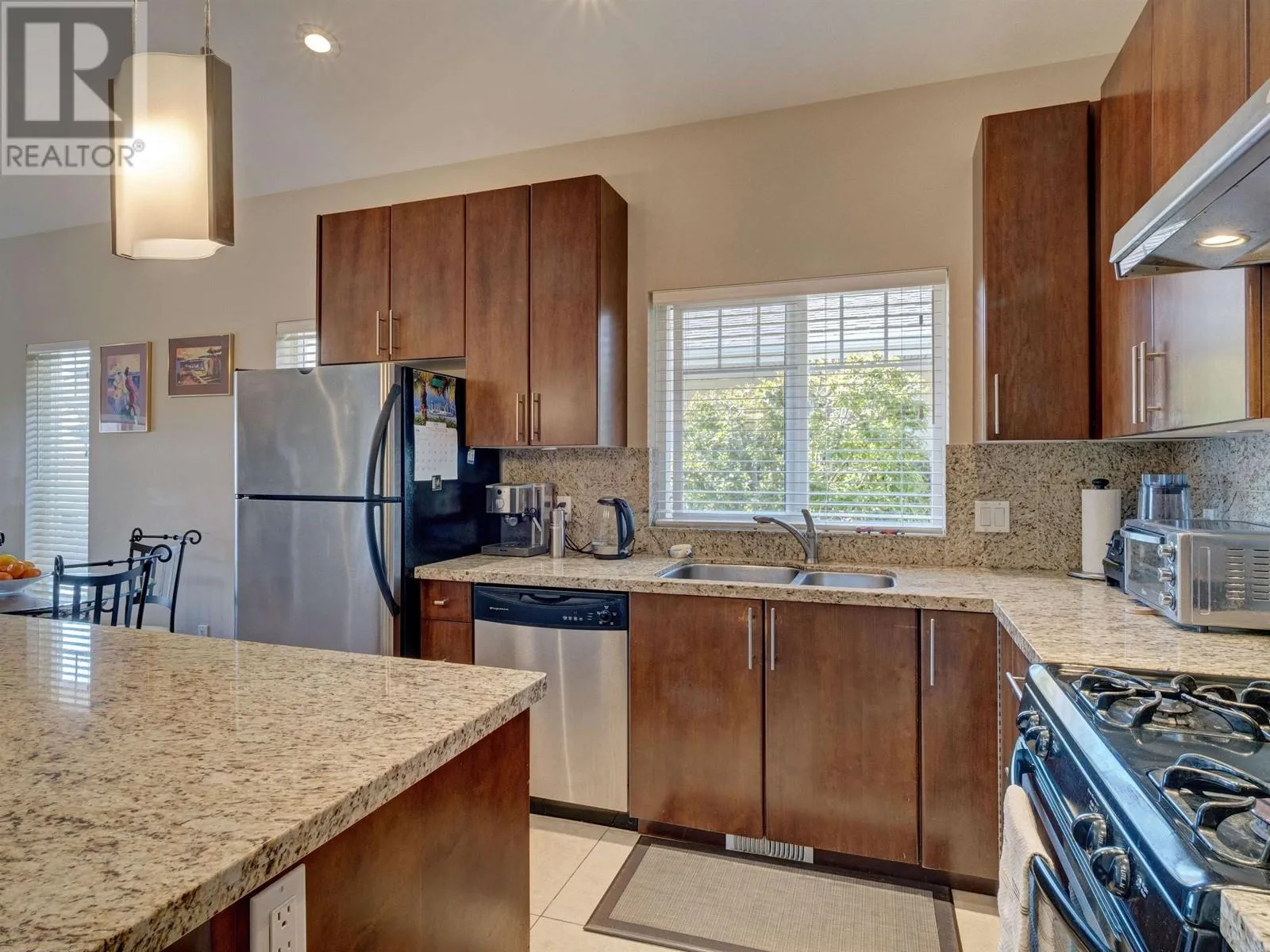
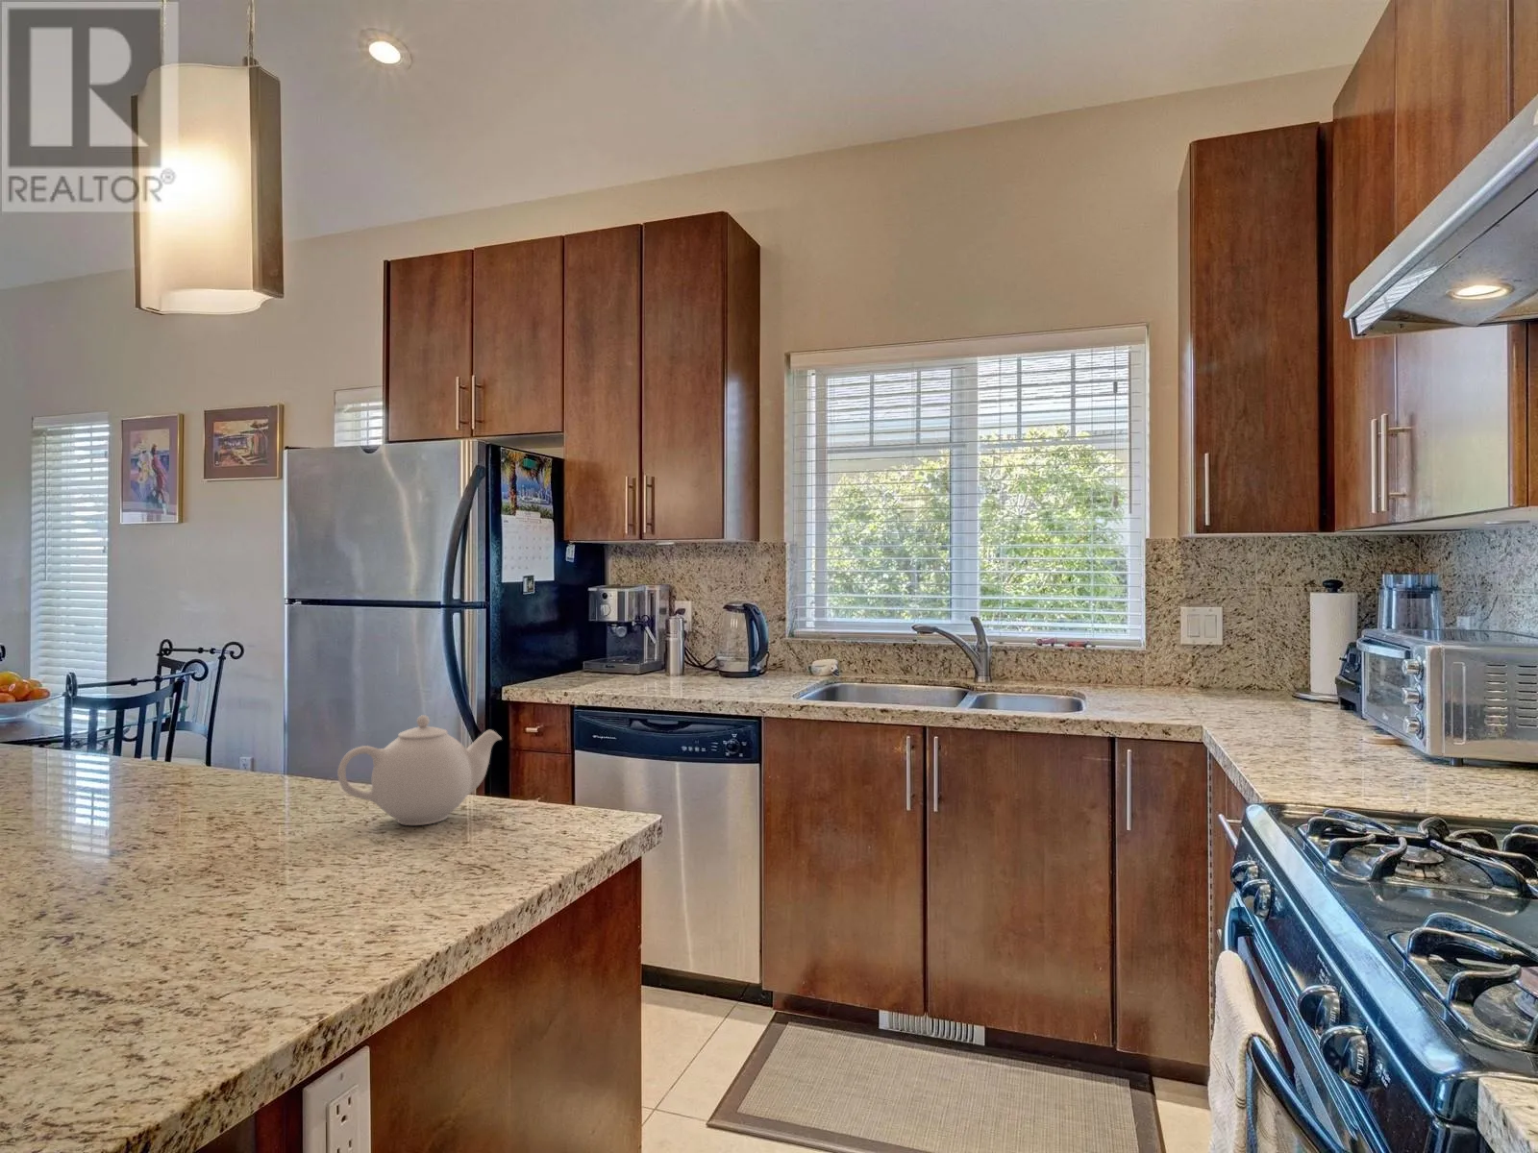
+ teapot (423, 765)
